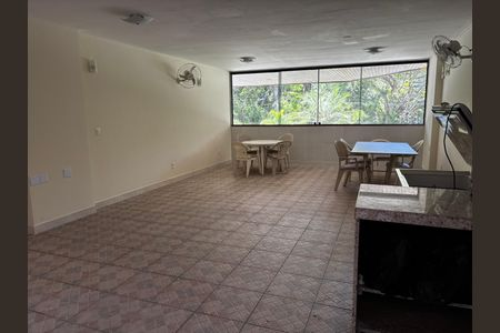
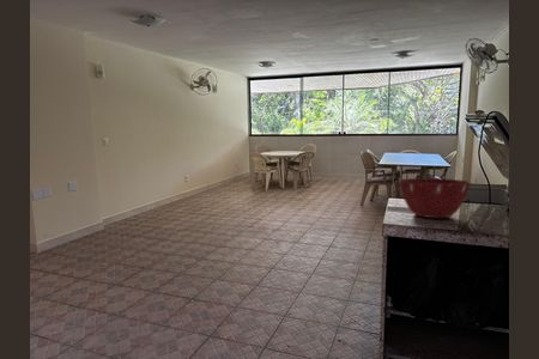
+ mixing bowl (432, 197)
